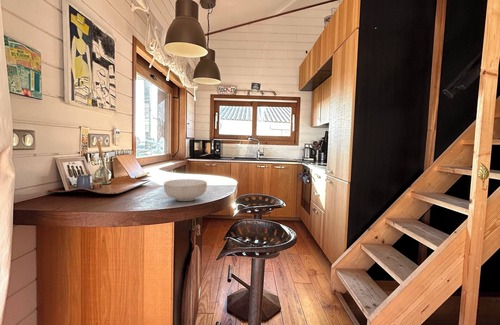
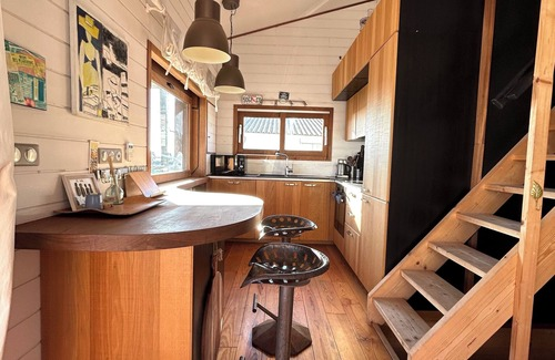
- cereal bowl (185, 190)
